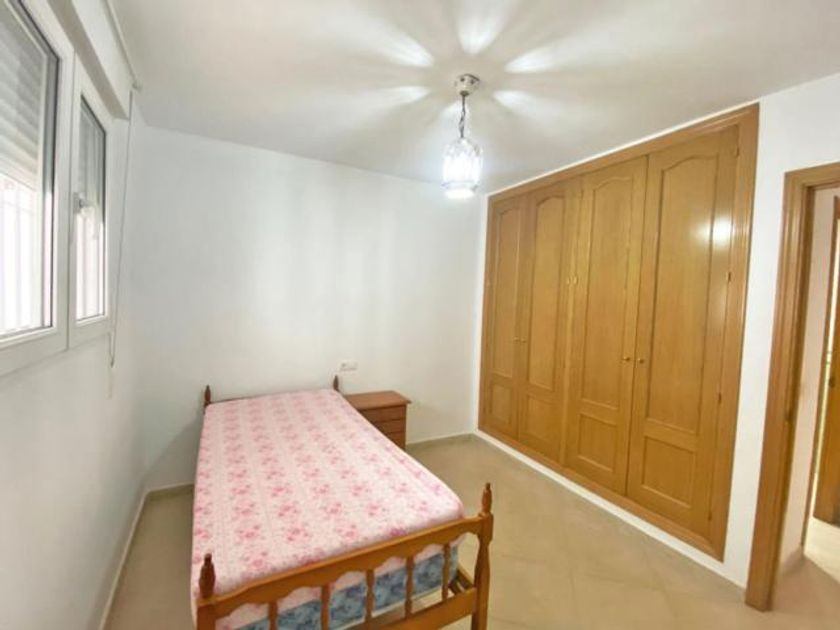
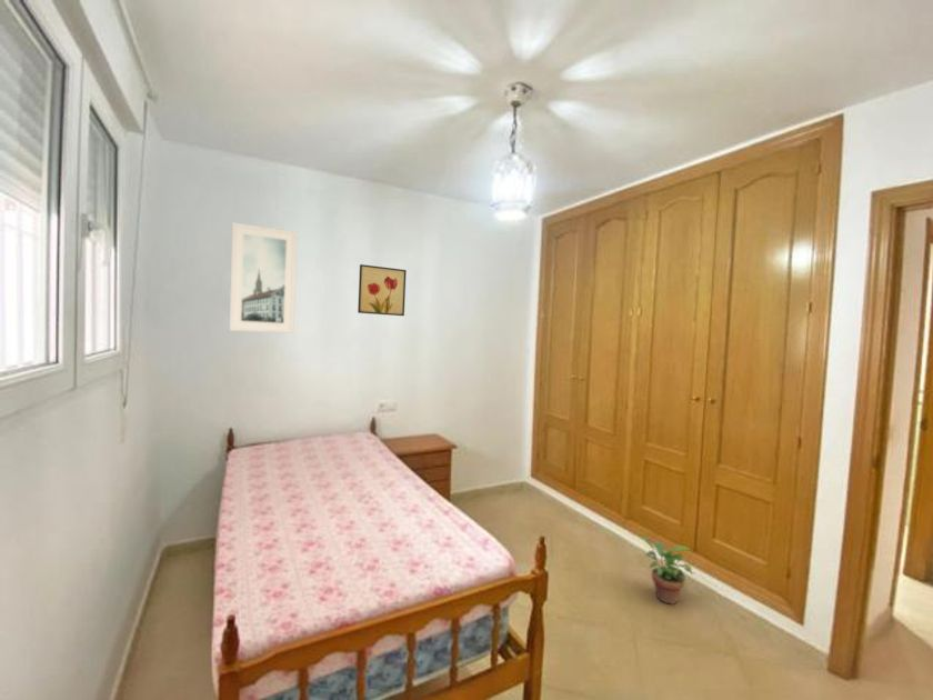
+ potted plant (662, 570)
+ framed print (263, 279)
+ wall art (382, 290)
